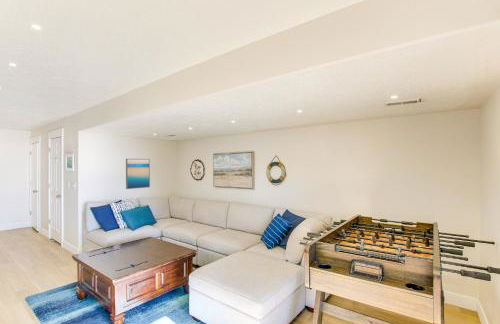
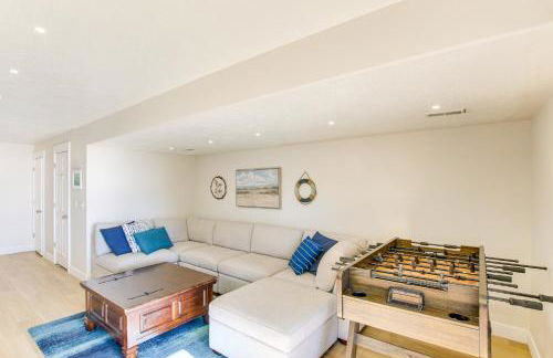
- wall art (138, 173)
